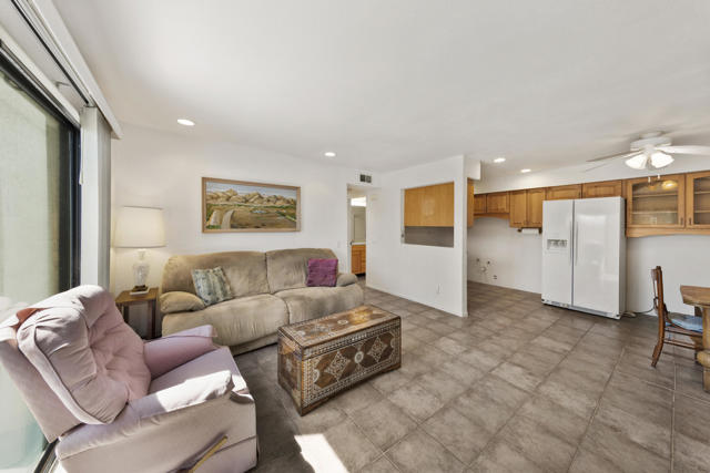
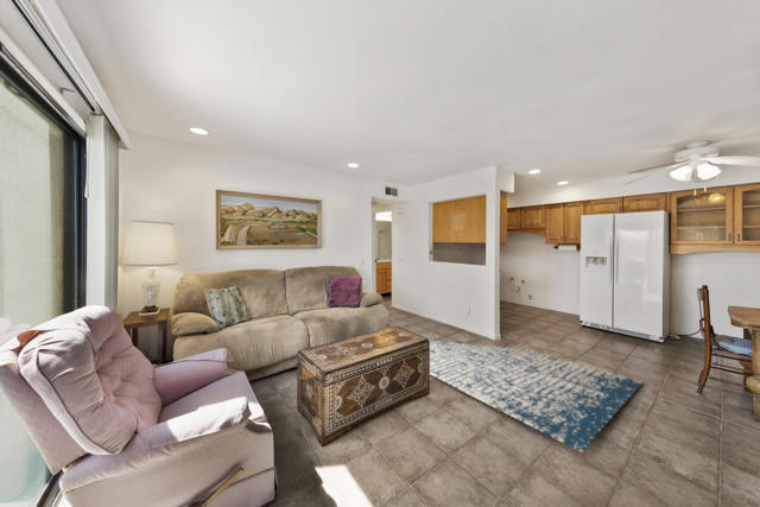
+ rug (480, 359)
